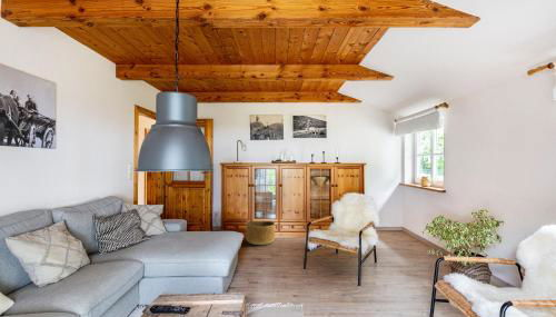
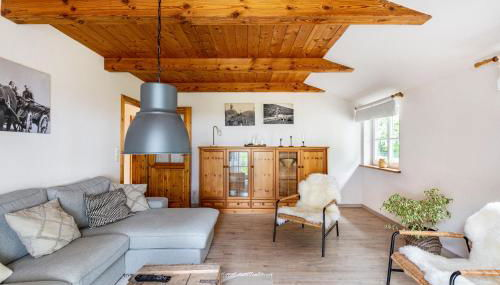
- basket (260, 231)
